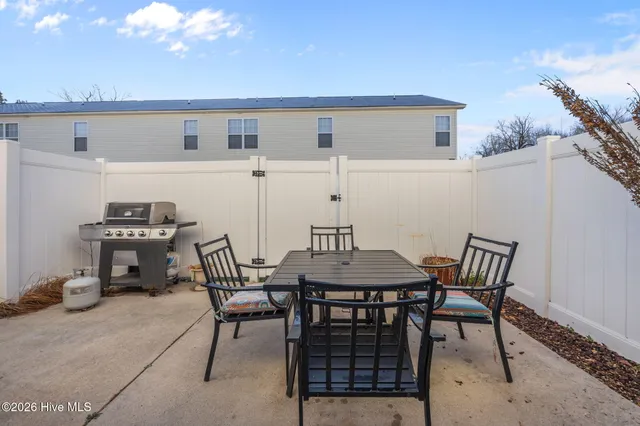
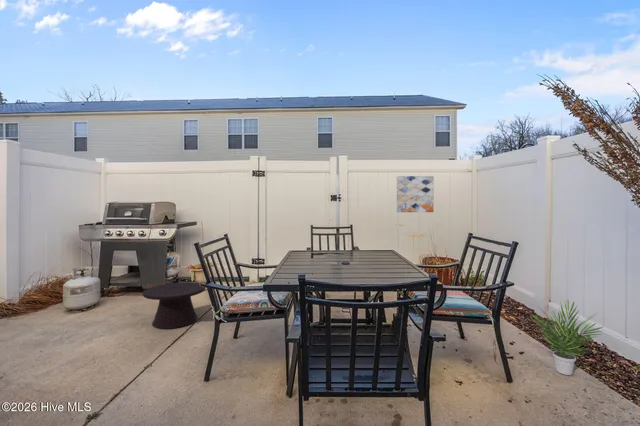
+ wall art (415, 194)
+ side table (175, 305)
+ potted plant (565, 338)
